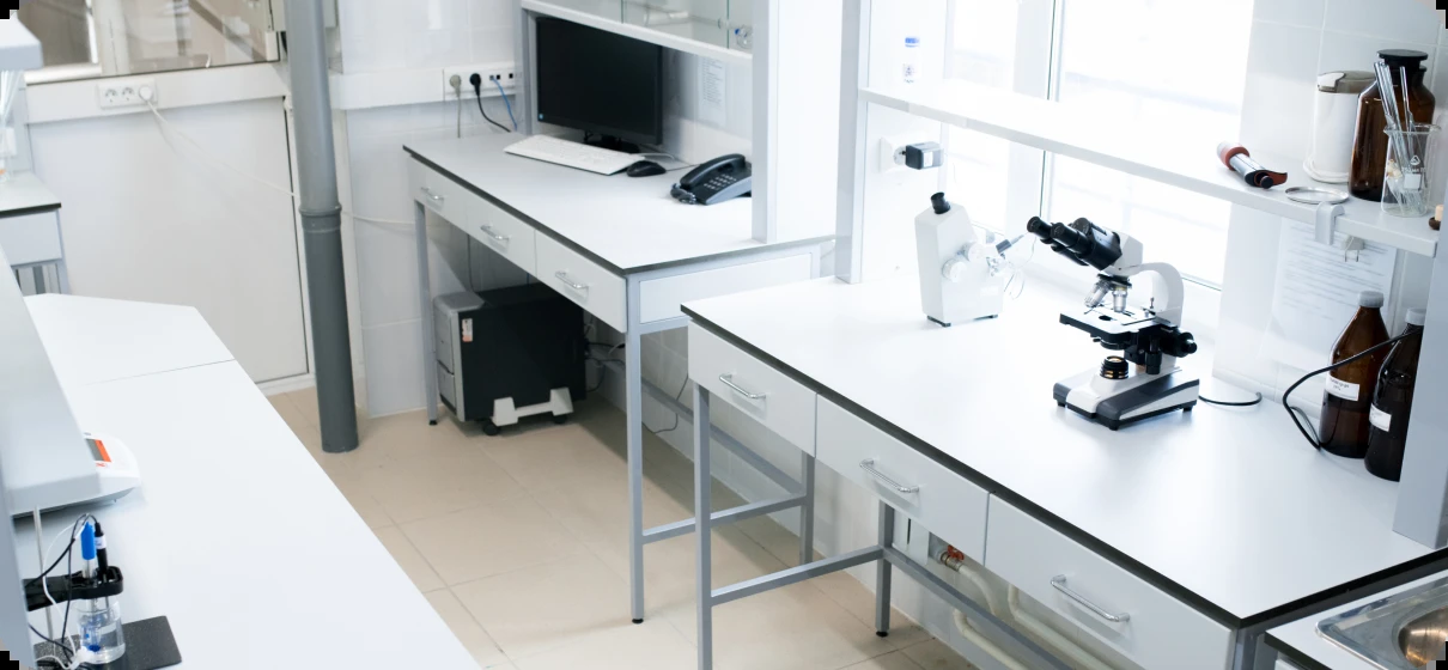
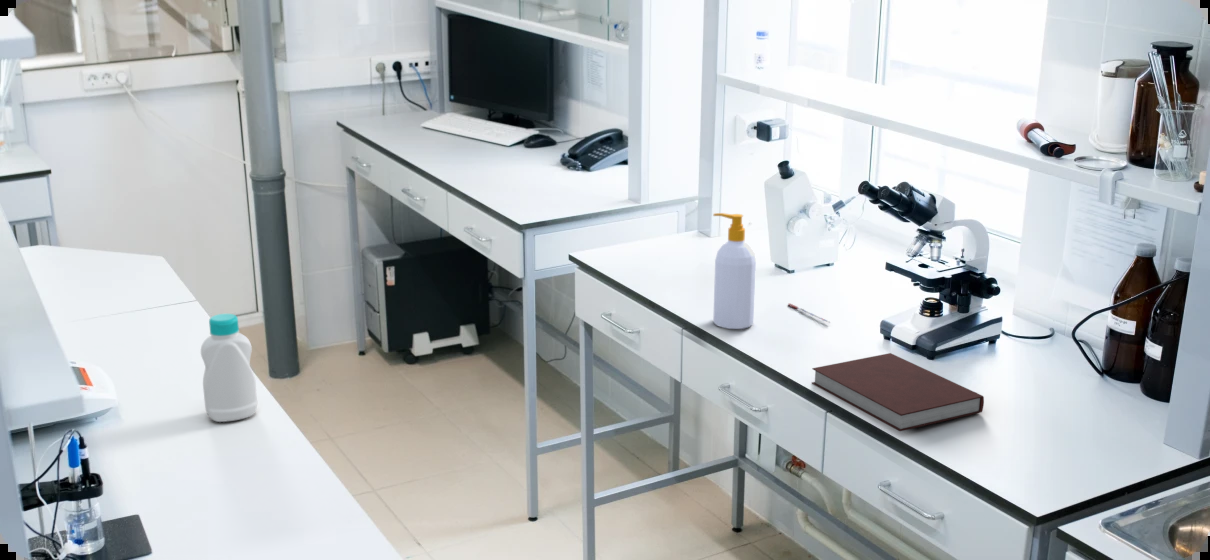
+ pen (808, 312)
+ bottle (227, 366)
+ notebook (895, 389)
+ soap bottle (733, 269)
